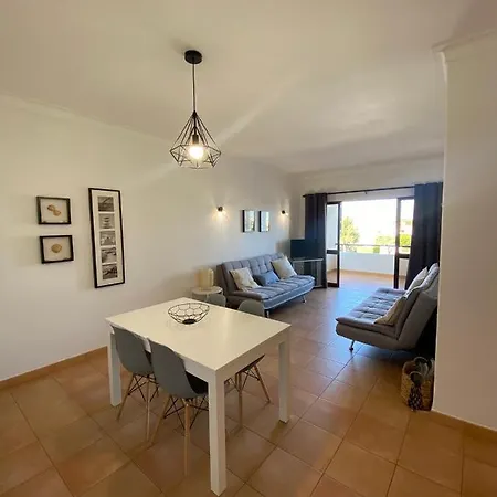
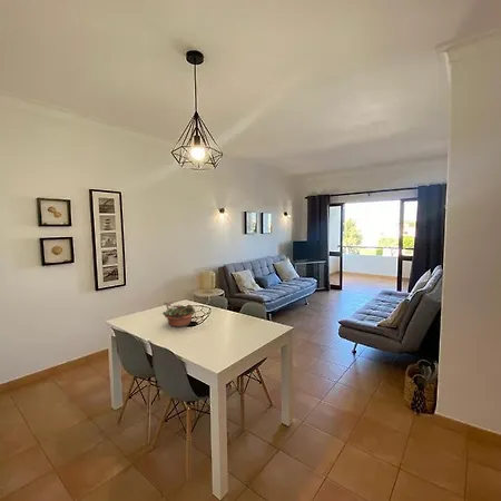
+ succulent planter (179, 312)
